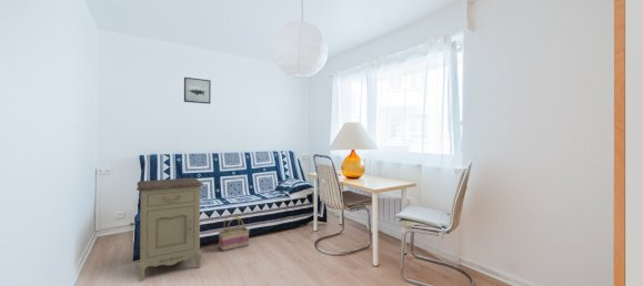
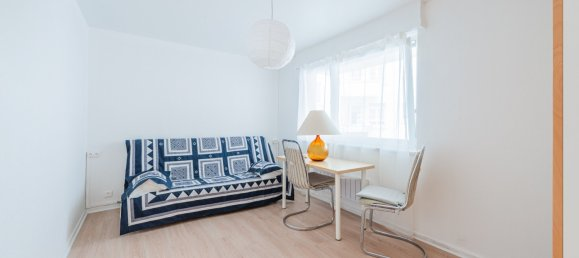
- basket (233, 231)
- wall art (197, 90)
- nightstand (170, 224)
